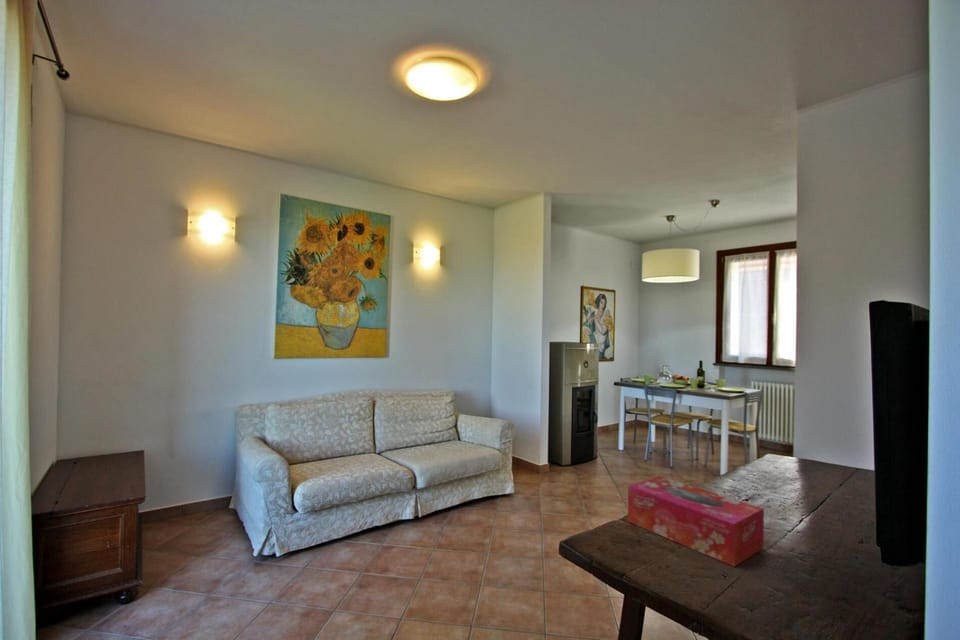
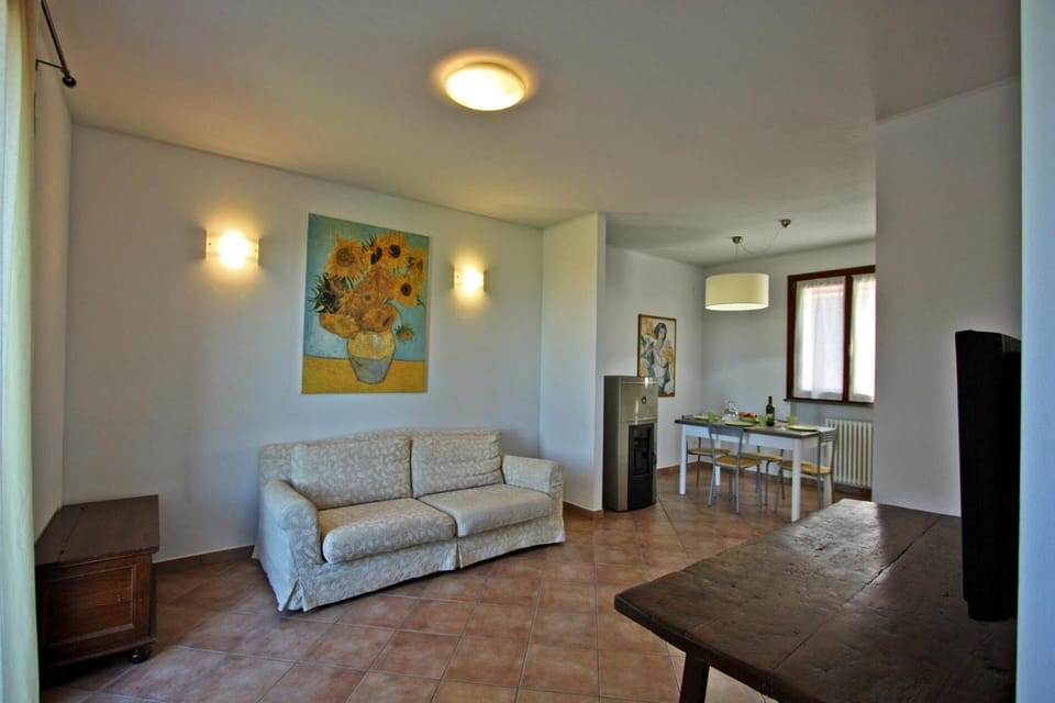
- tissue box (691, 515)
